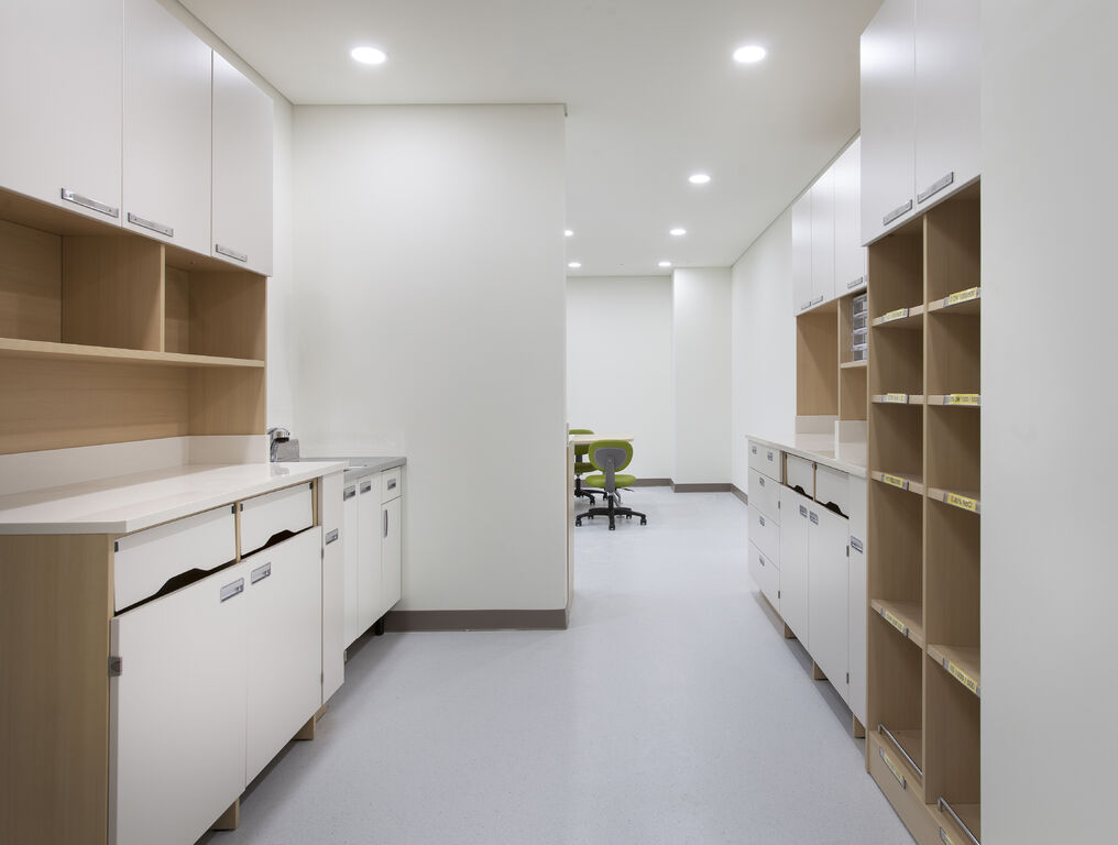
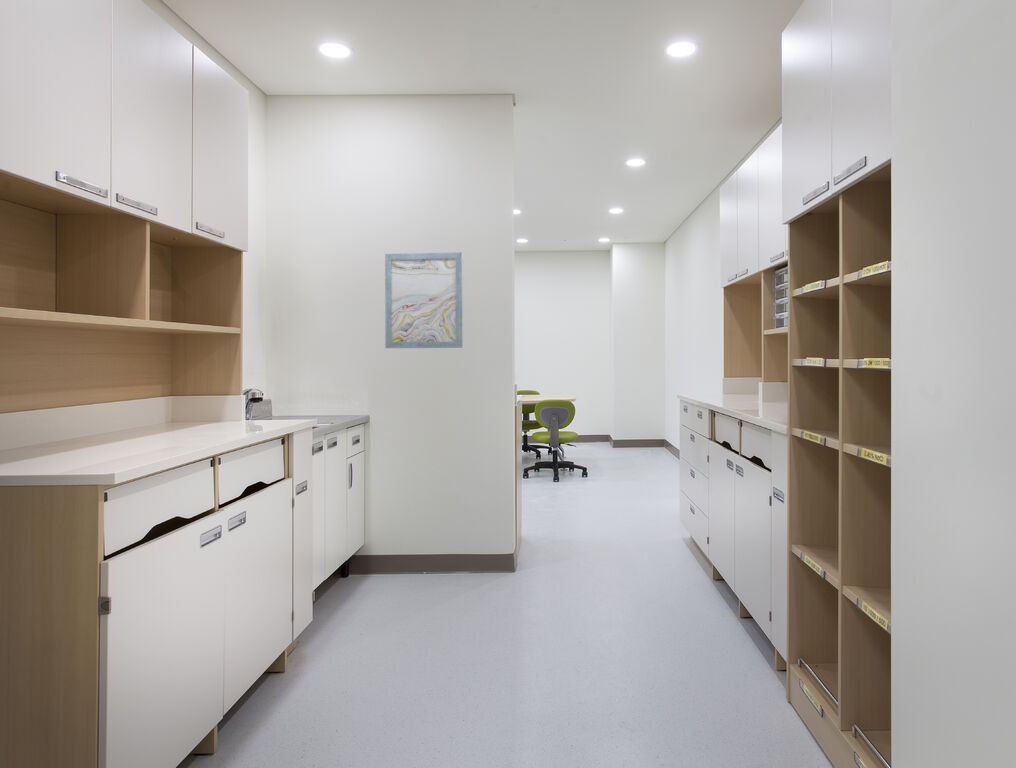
+ wall art (423, 300)
